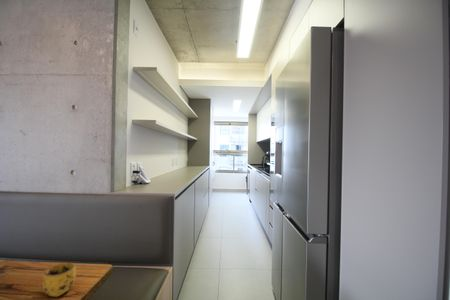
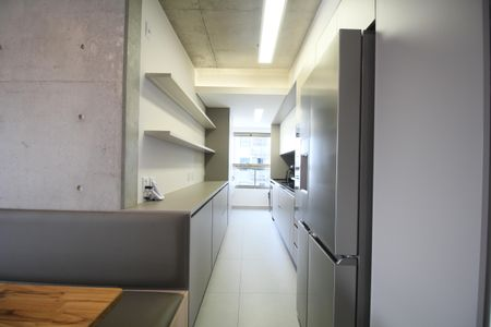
- mug (56, 279)
